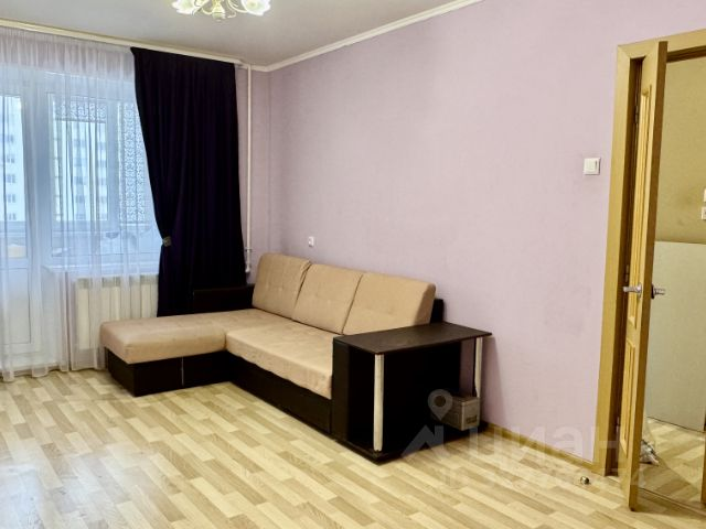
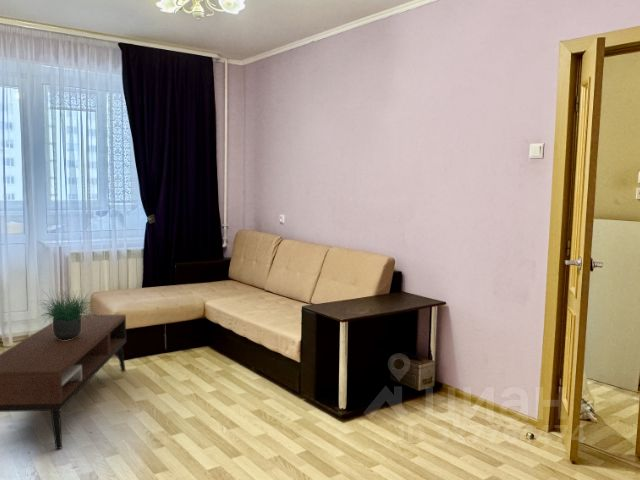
+ potted plant (66, 308)
+ coffee table (63, 370)
